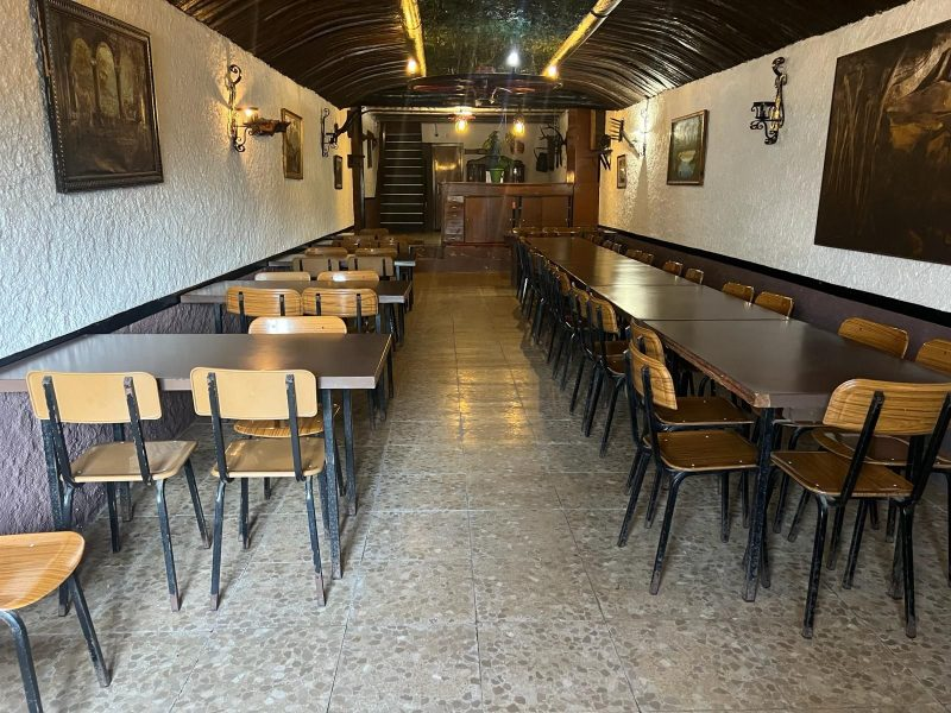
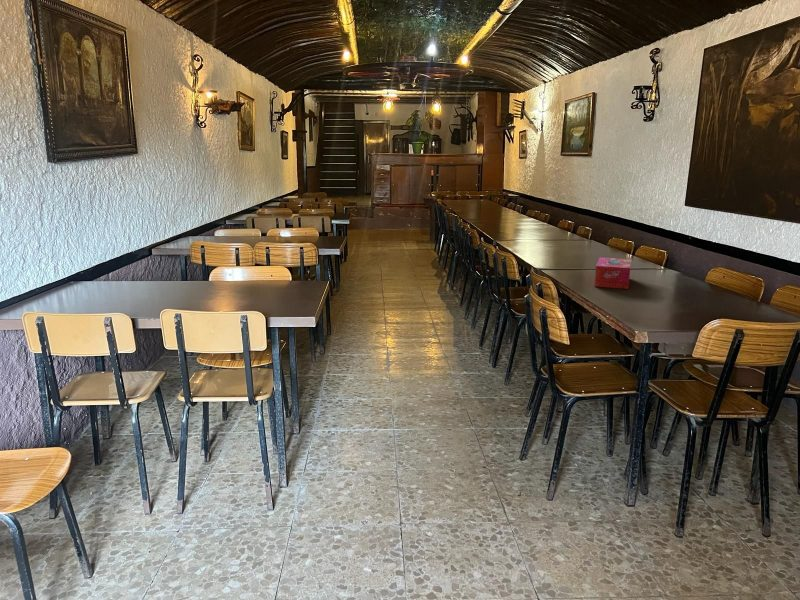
+ tissue box (613, 272)
